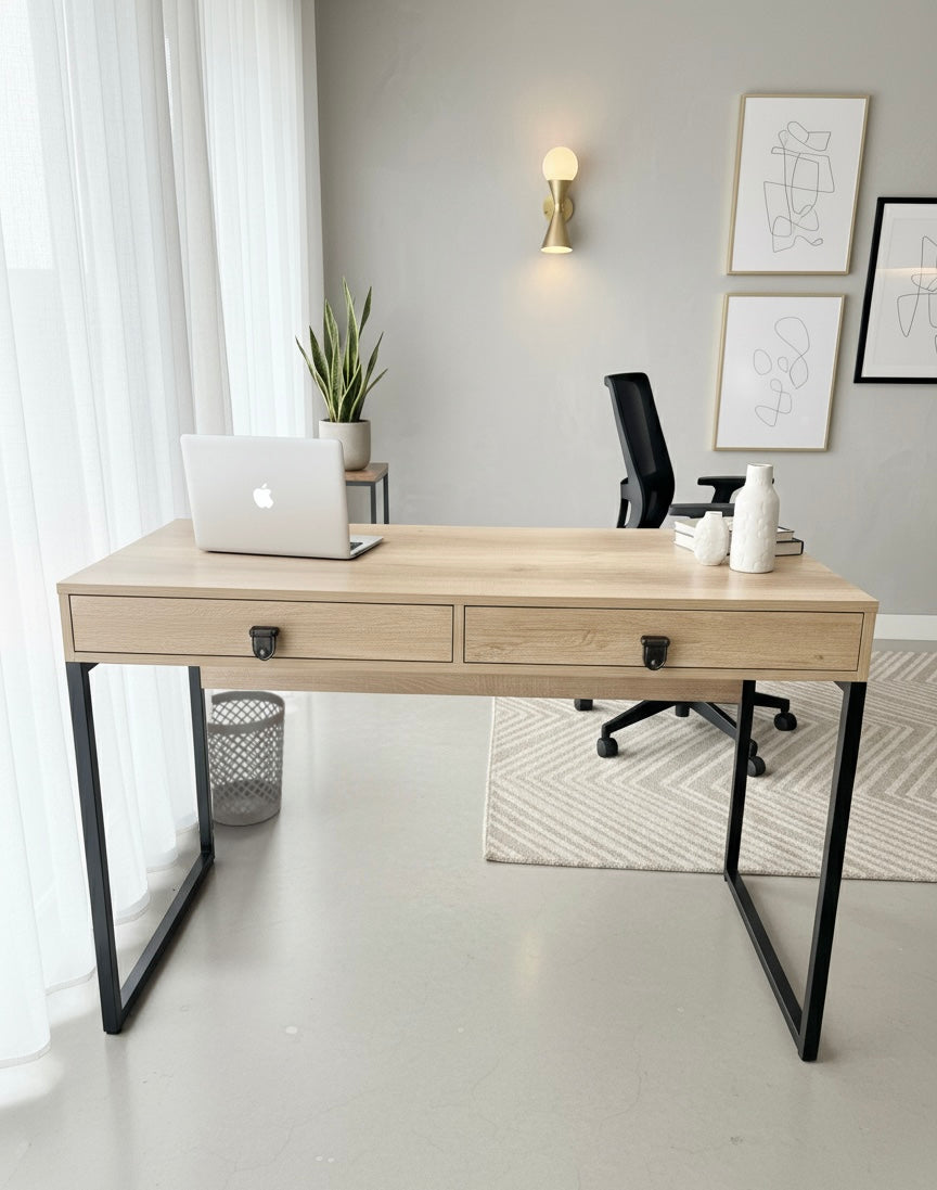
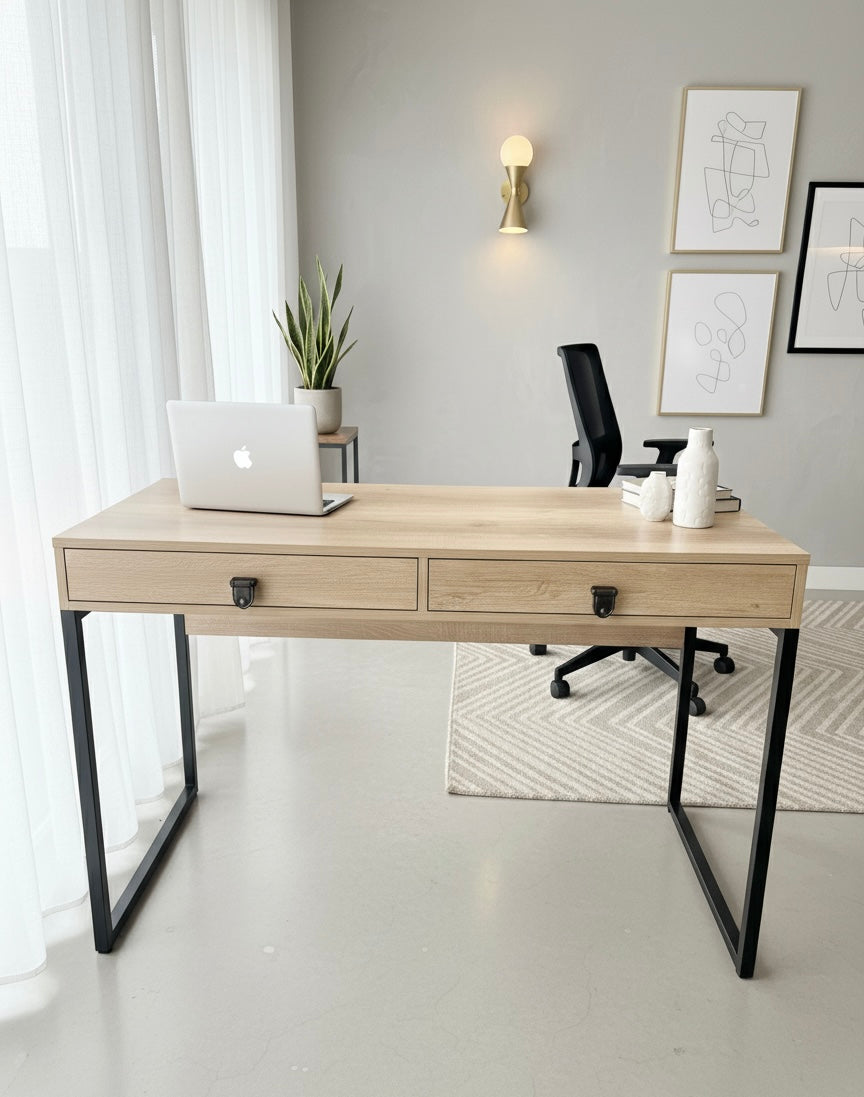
- wastebasket (242, 757)
